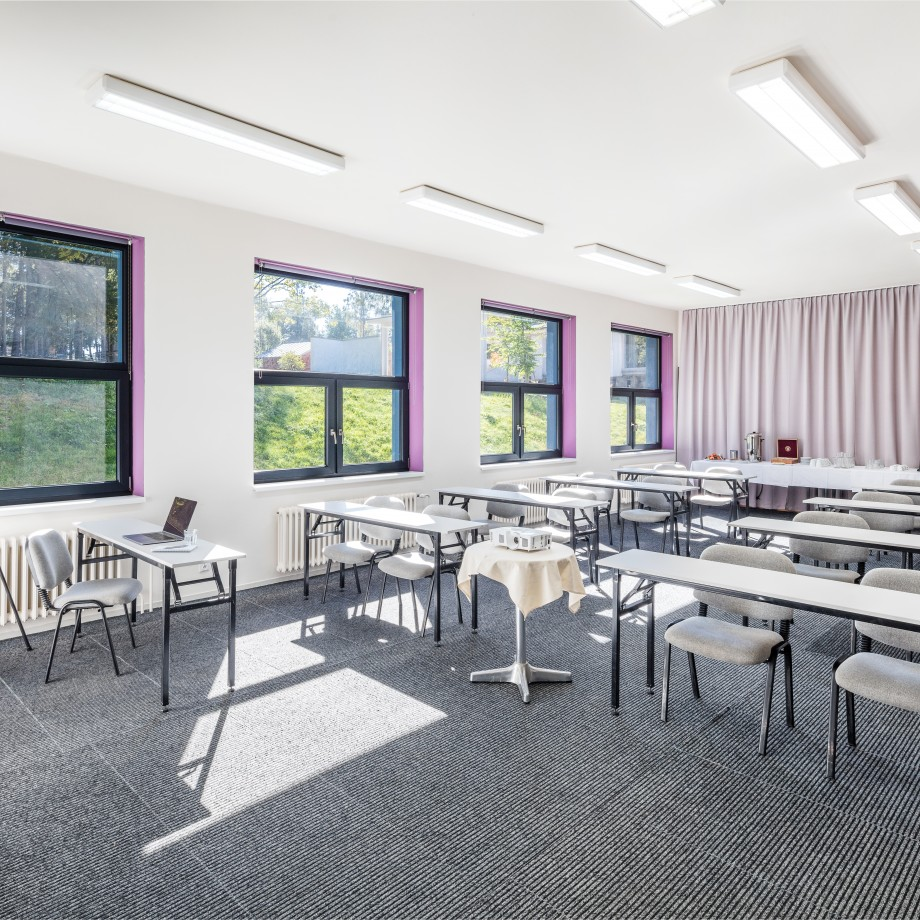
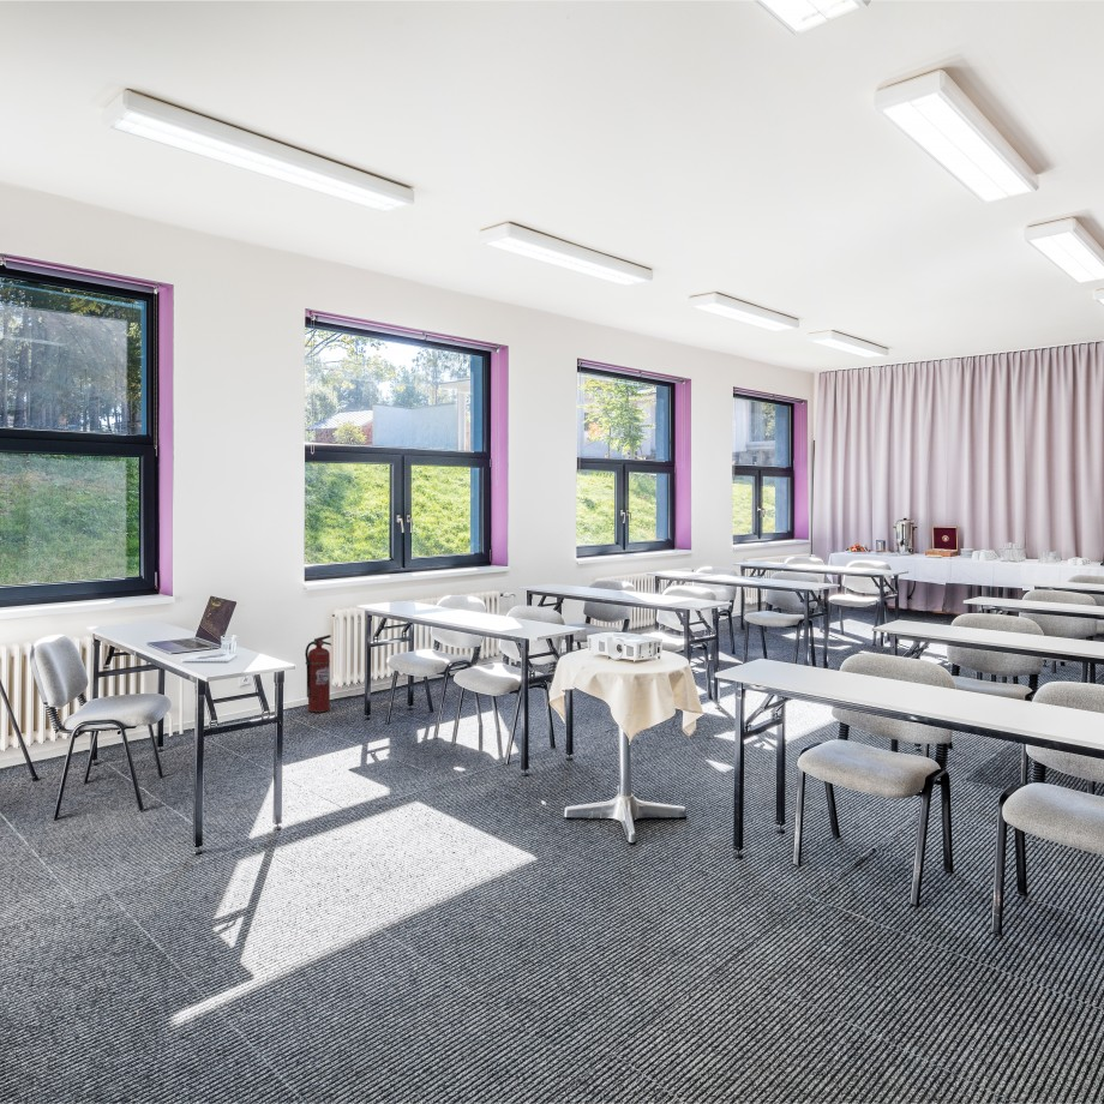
+ fire extinguisher (318, 672)
